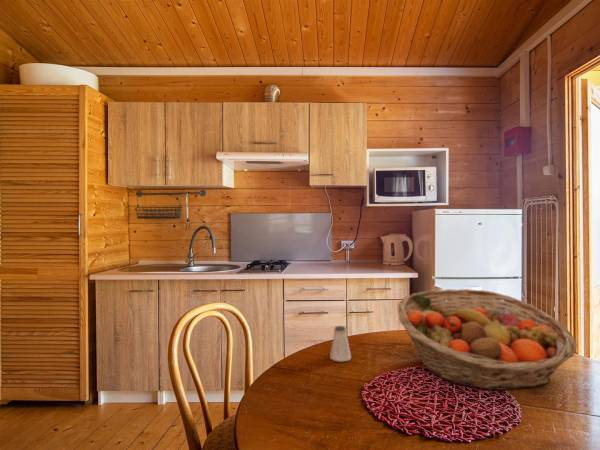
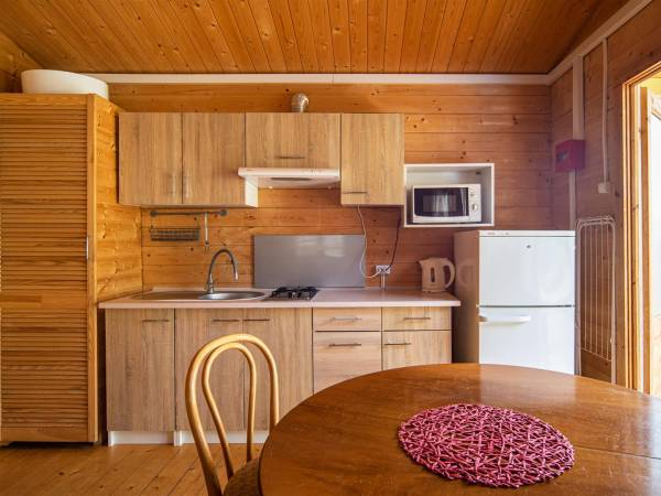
- saltshaker (340, 342)
- fruit basket (479, 333)
